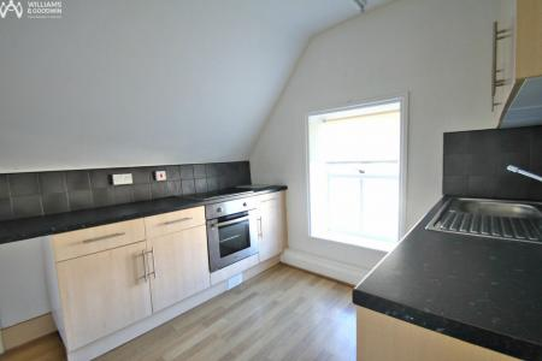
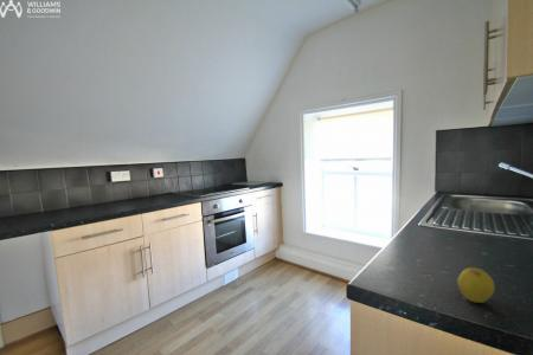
+ apple (475, 284)
